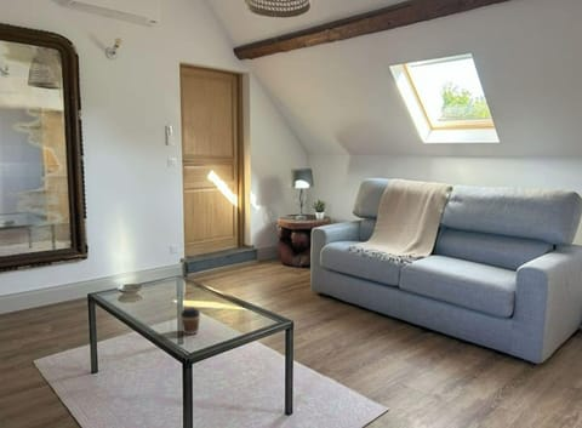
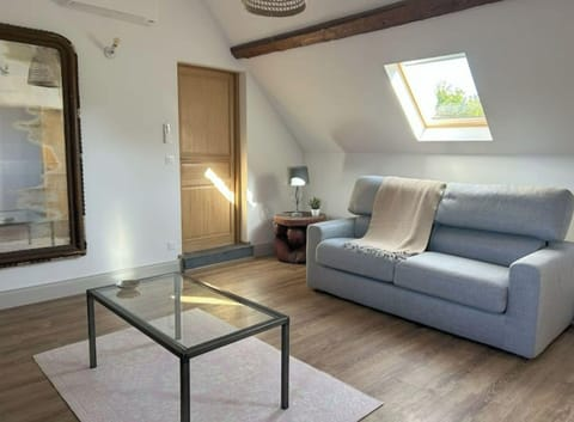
- coffee cup (190, 319)
